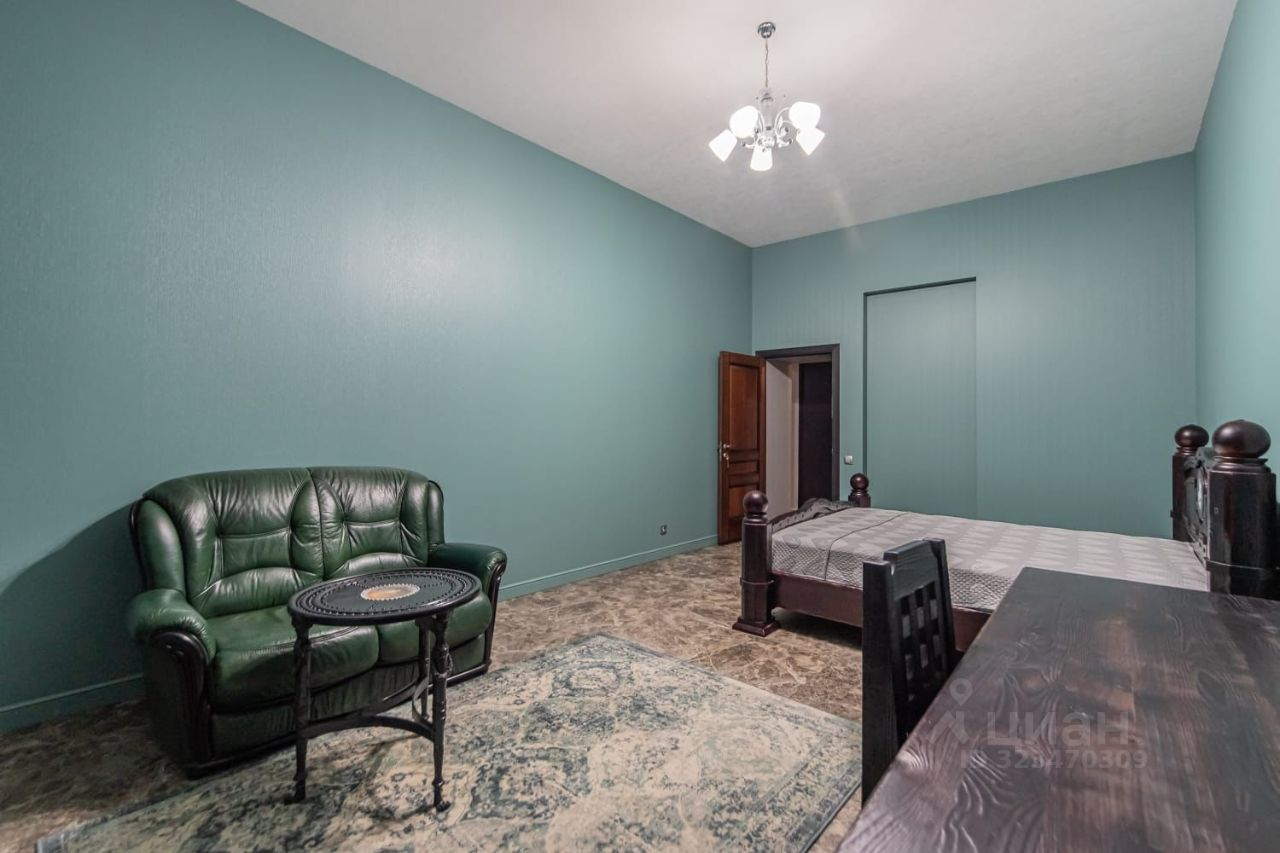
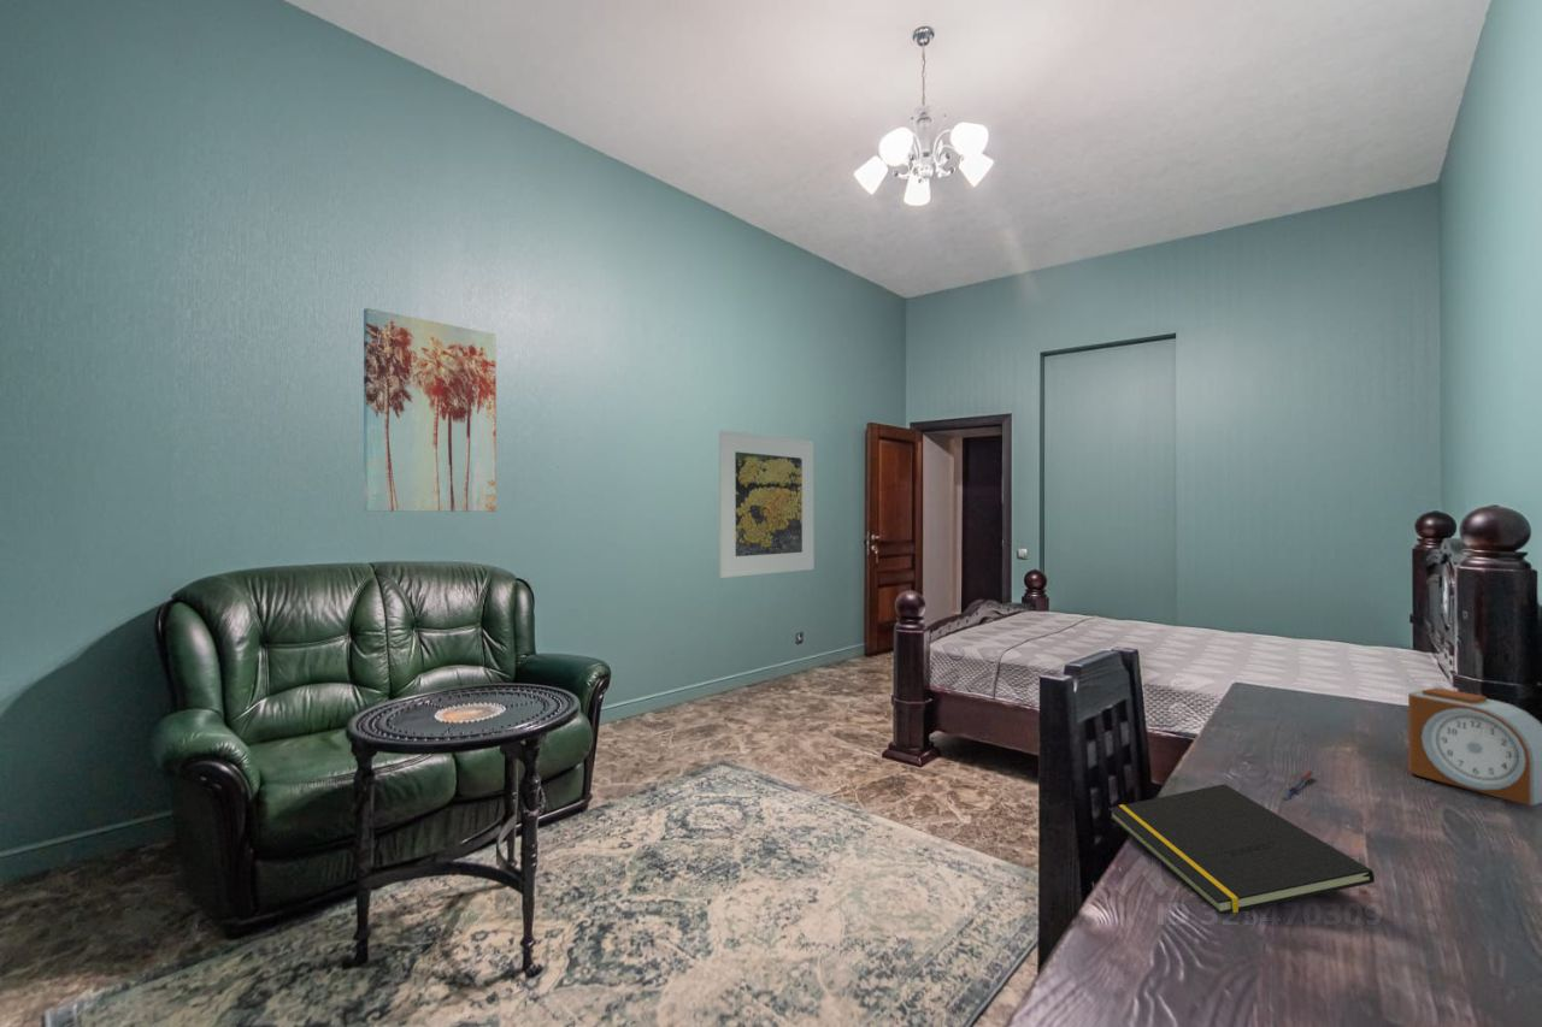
+ alarm clock (1476, 740)
+ pen (1297, 784)
+ wall art (434, 417)
+ notepad (1223, 840)
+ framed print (770, 504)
